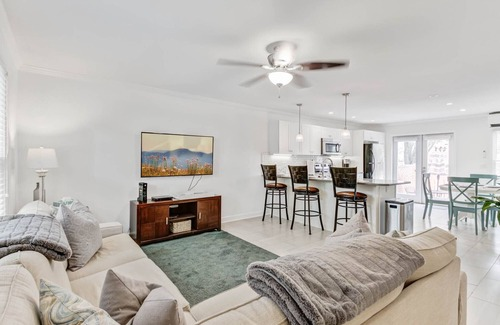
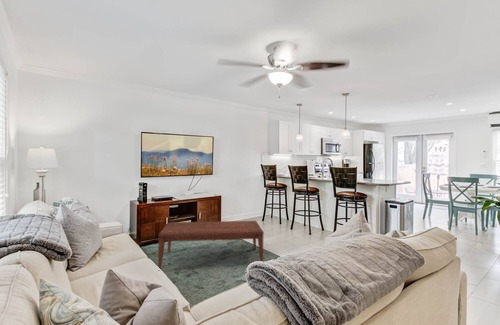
+ coffee table (212, 239)
